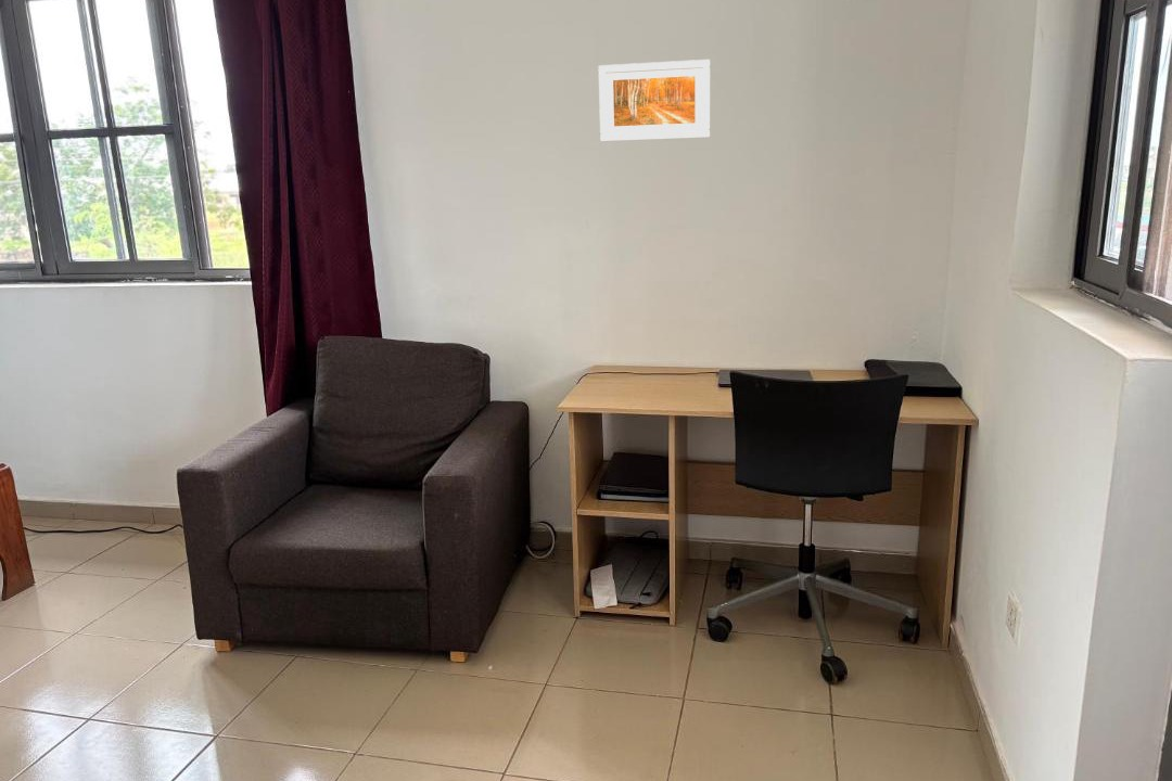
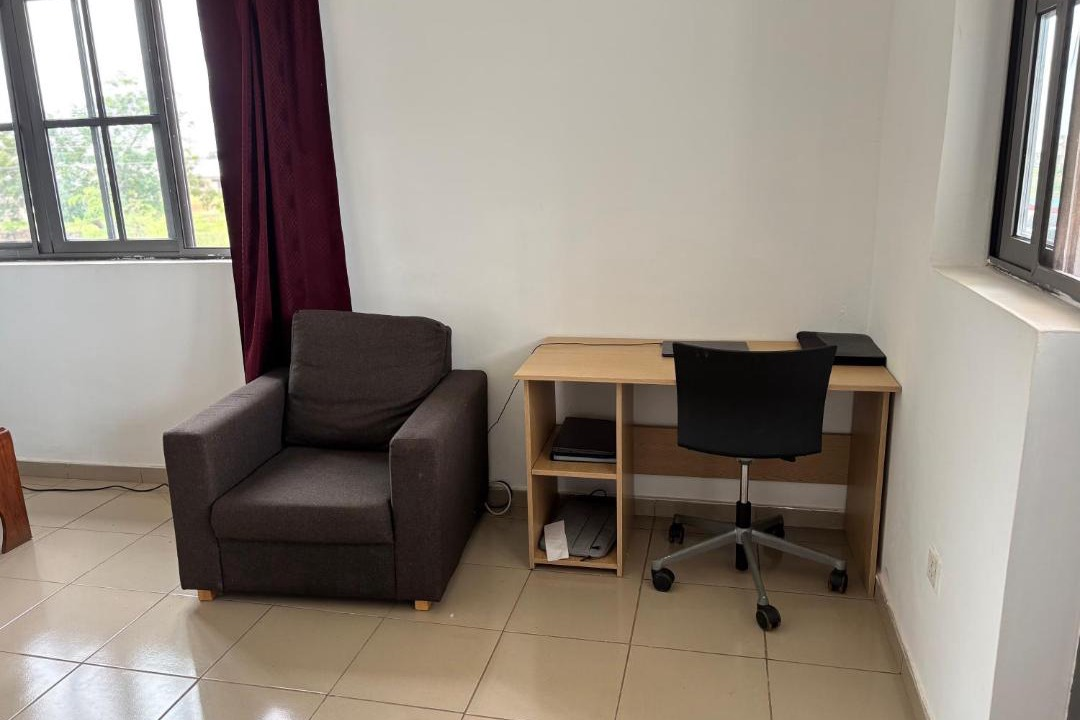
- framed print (653, 101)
